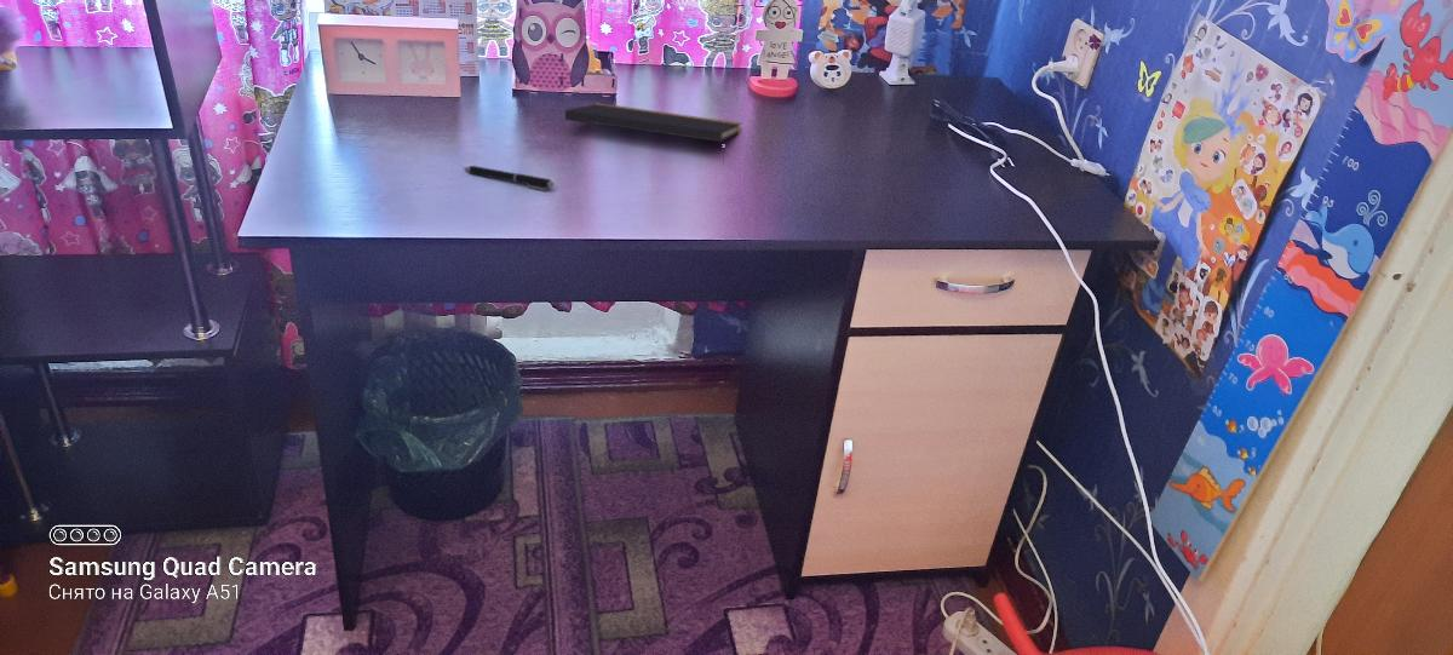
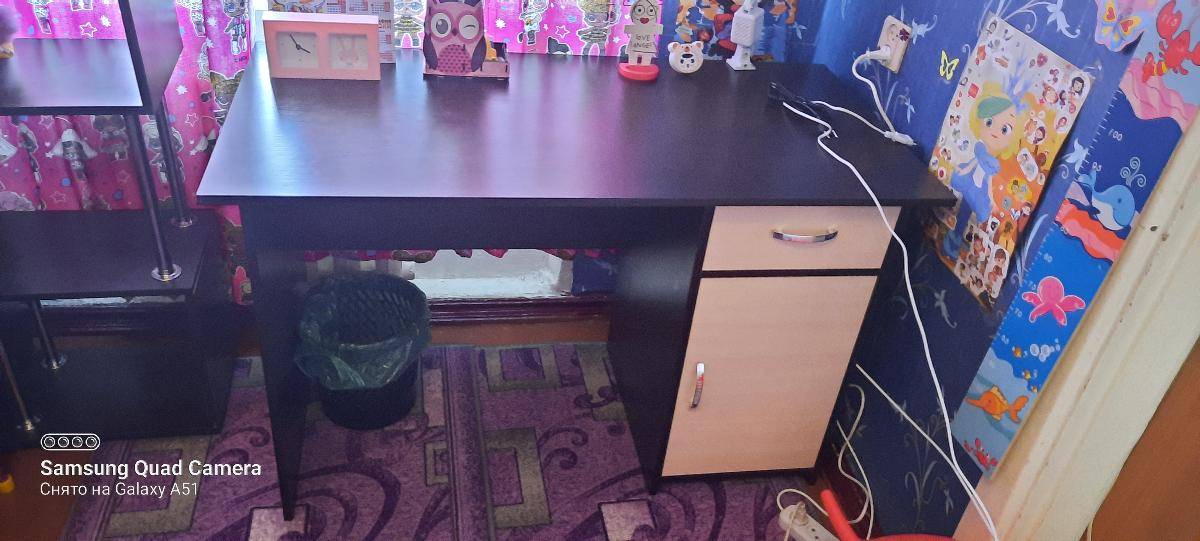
- notepad (656, 121)
- pen (506, 176)
